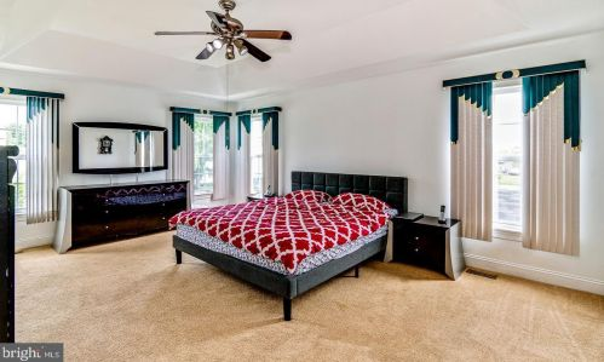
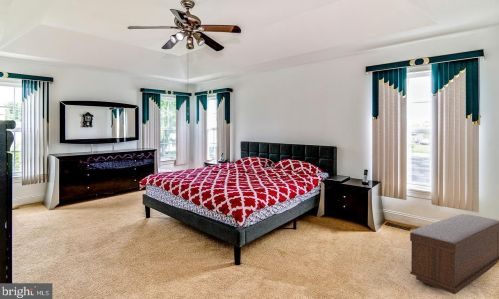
+ bench (458, 246)
